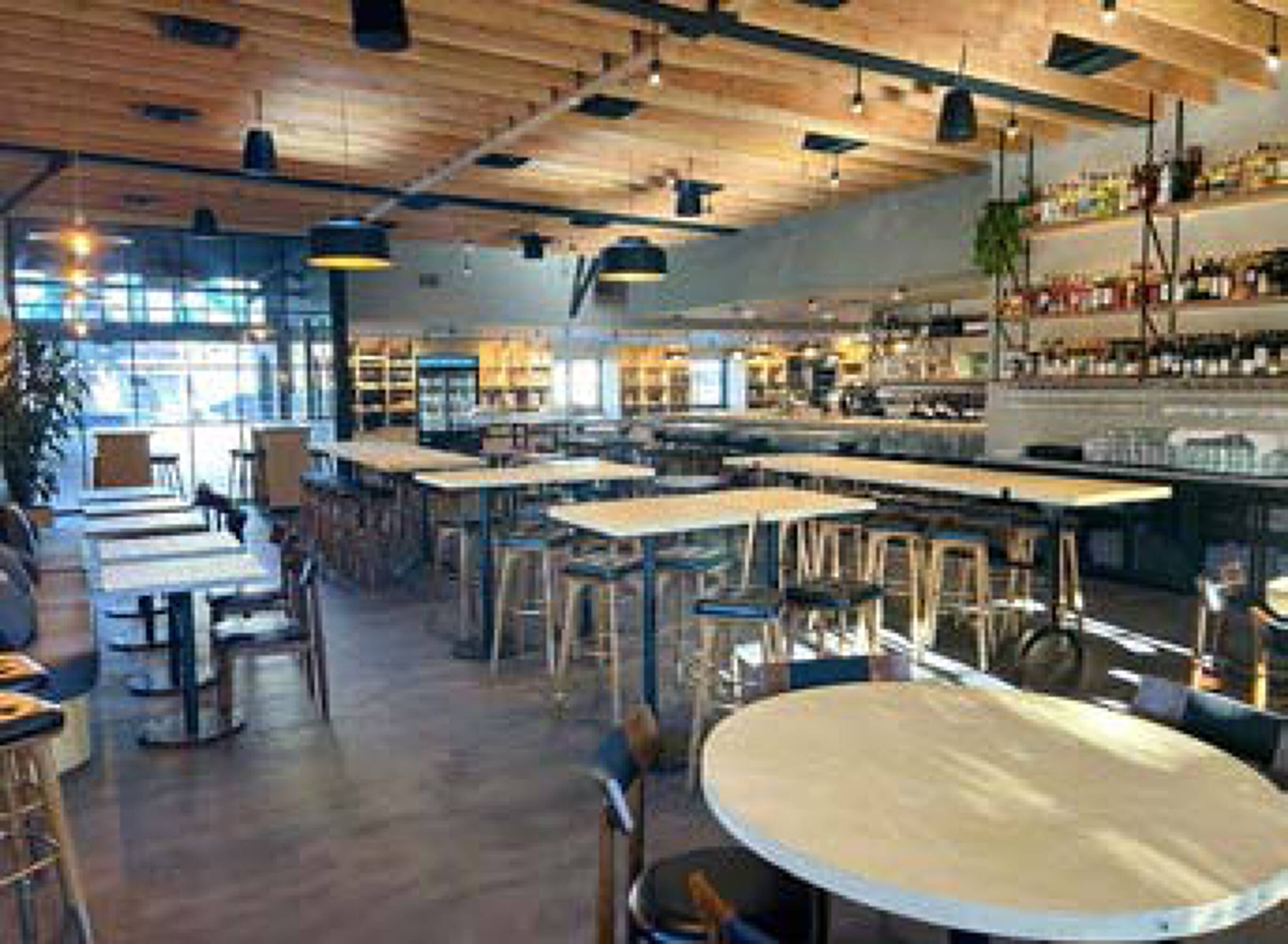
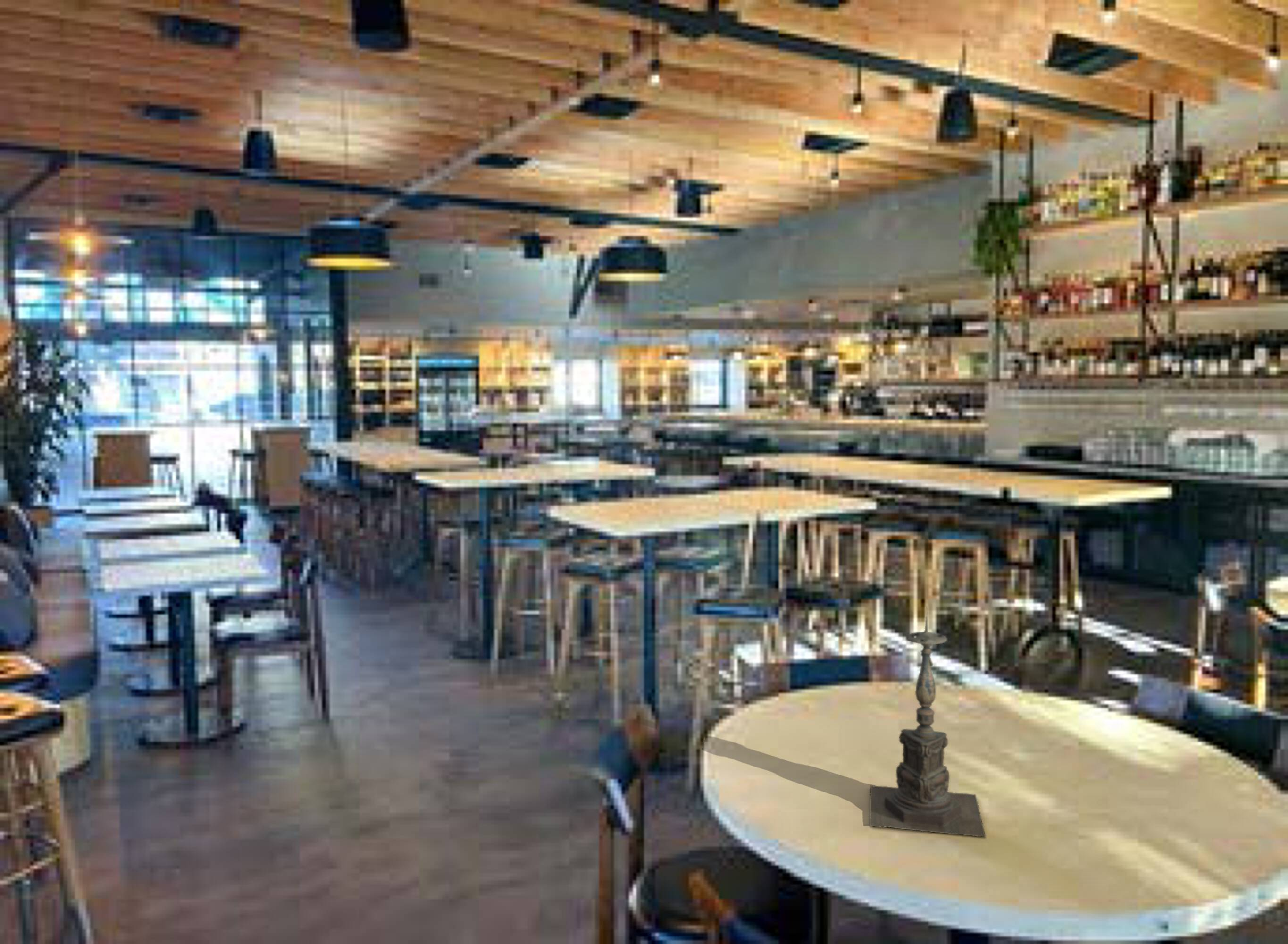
+ candle holder (926, 708)
